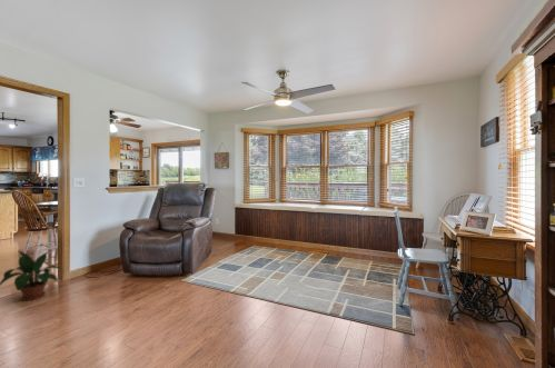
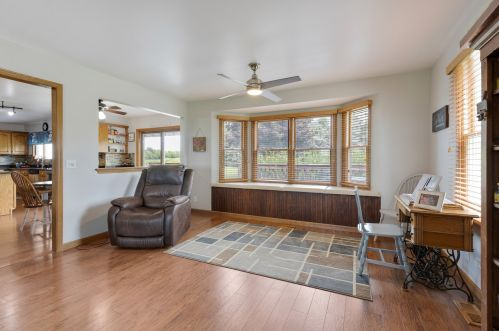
- potted plant (31, 271)
